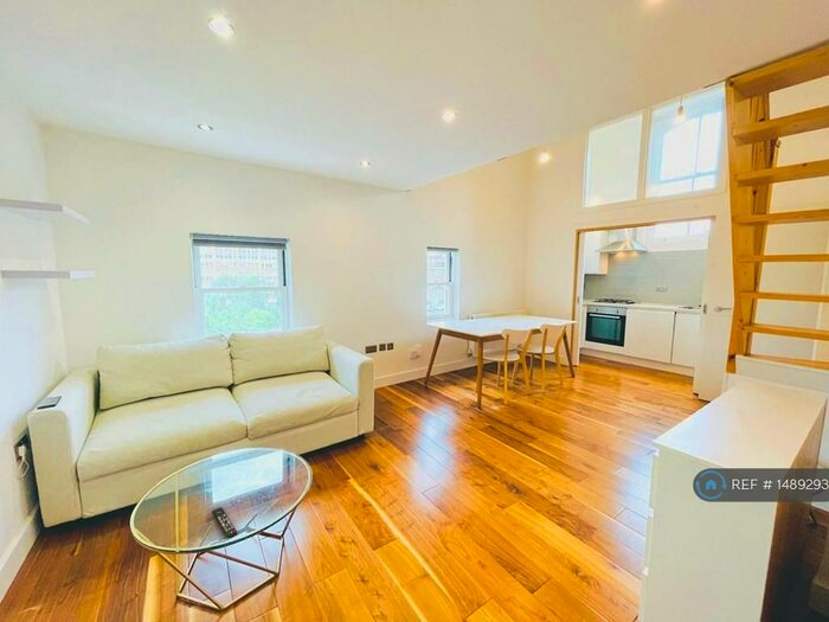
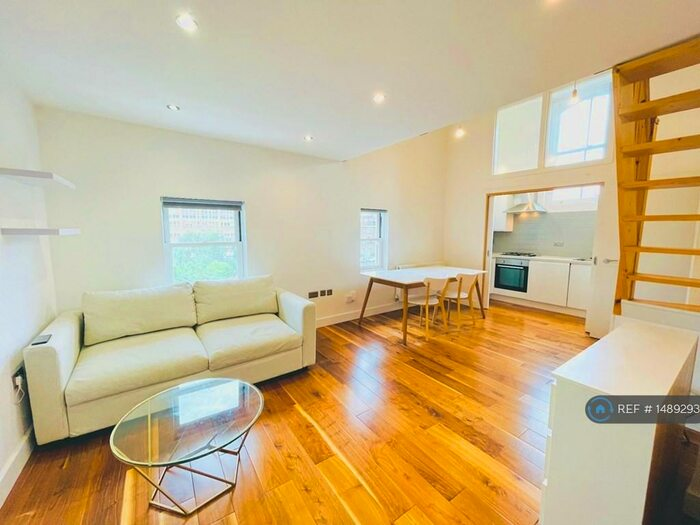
- remote control (224, 521)
